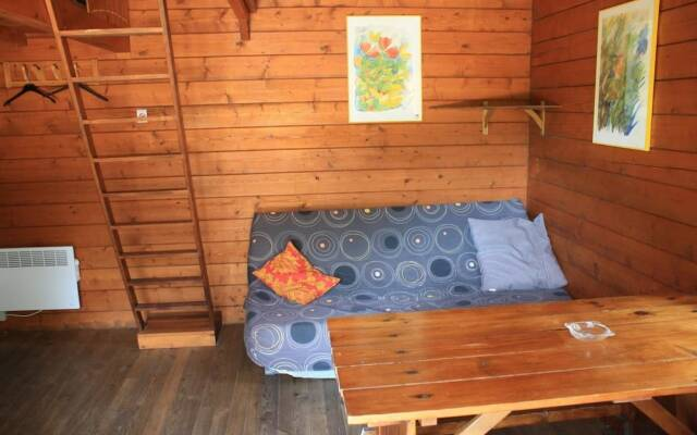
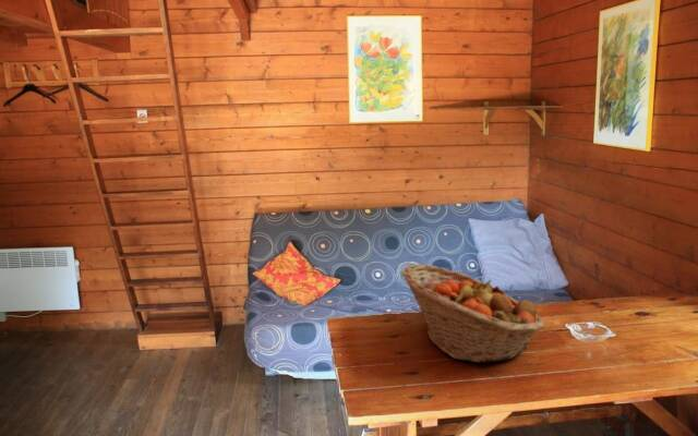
+ fruit basket (468, 305)
